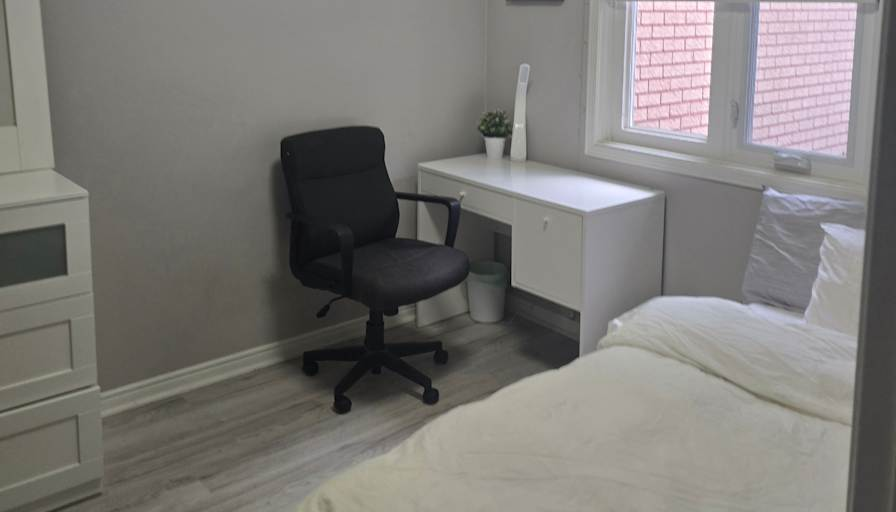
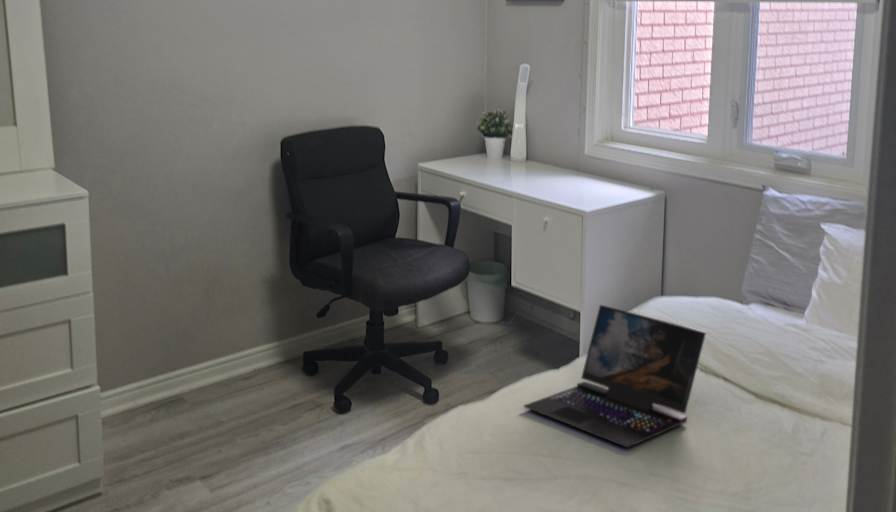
+ laptop (613, 372)
